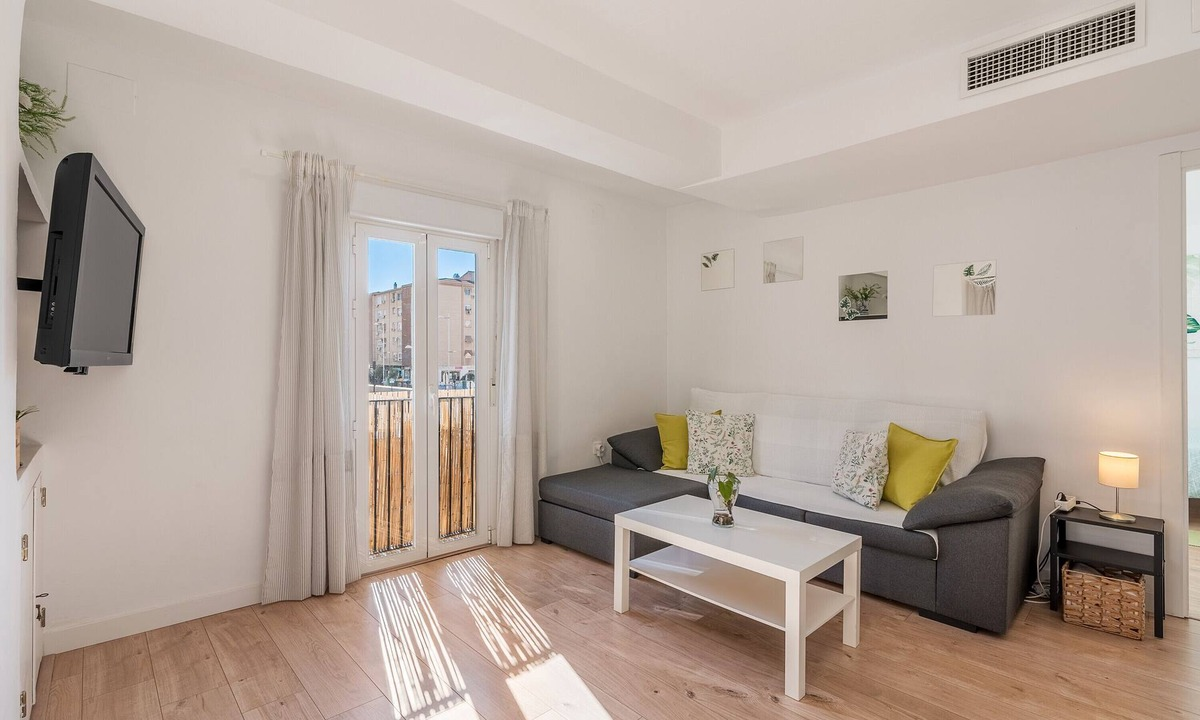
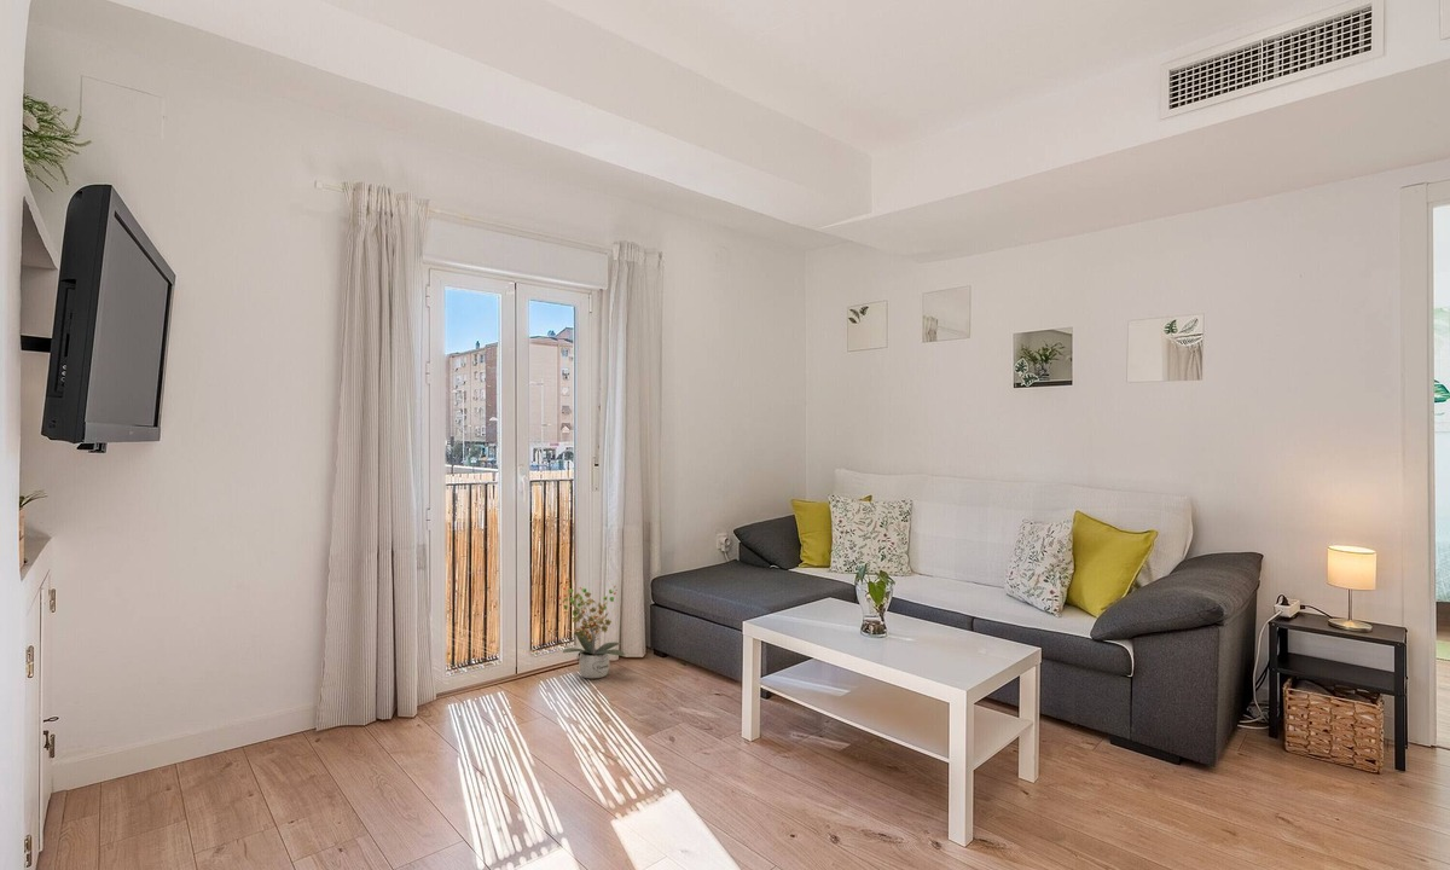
+ potted plant (587, 631)
